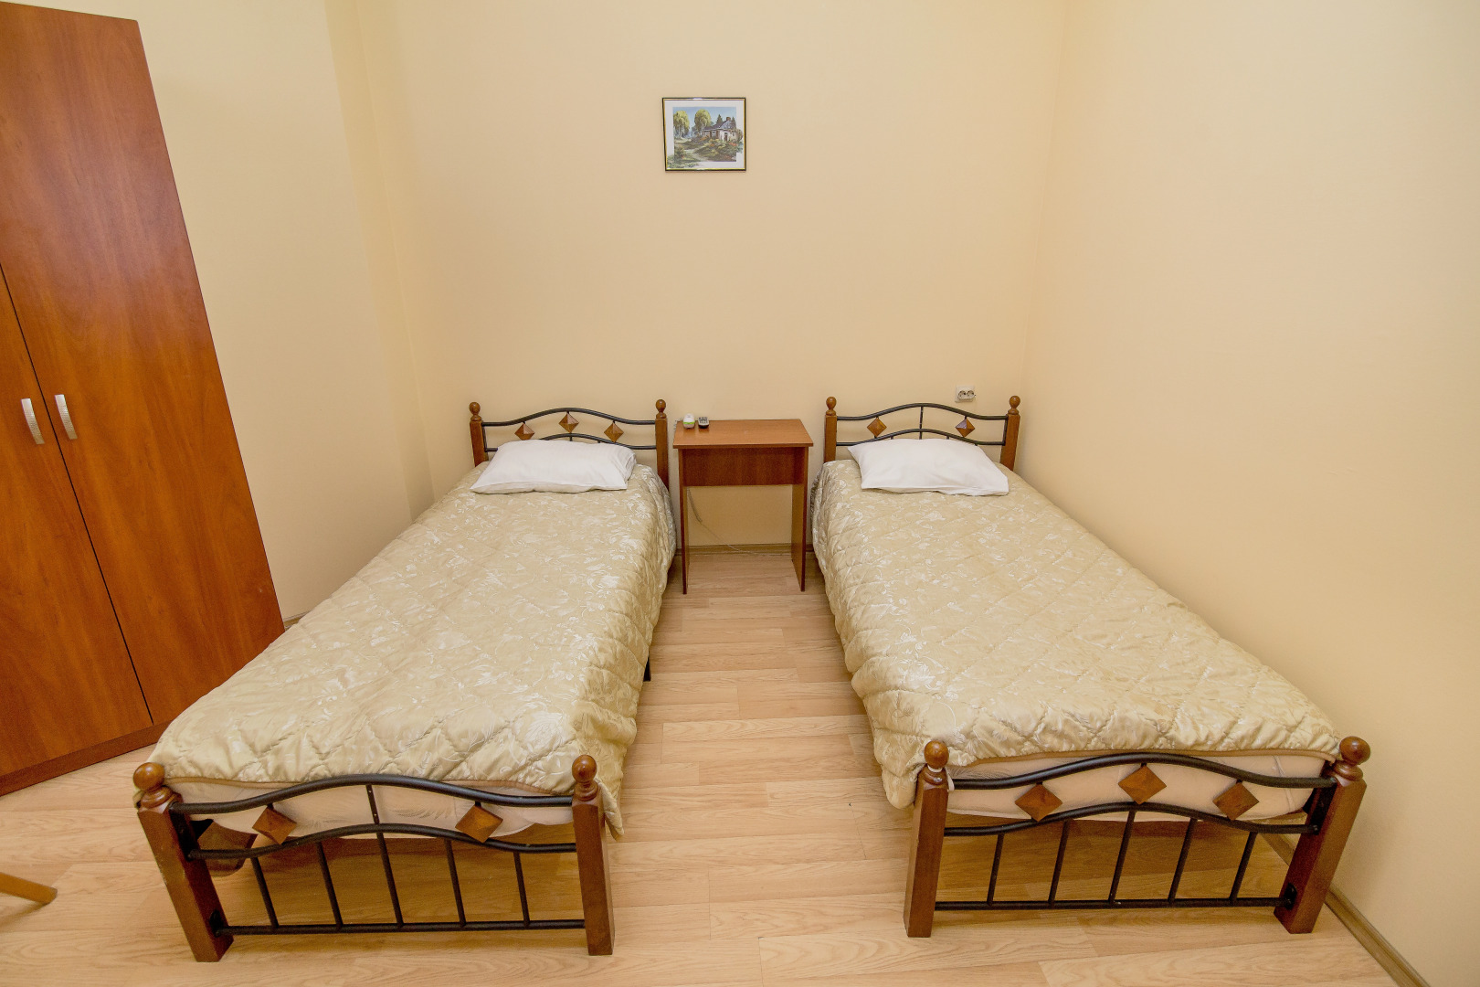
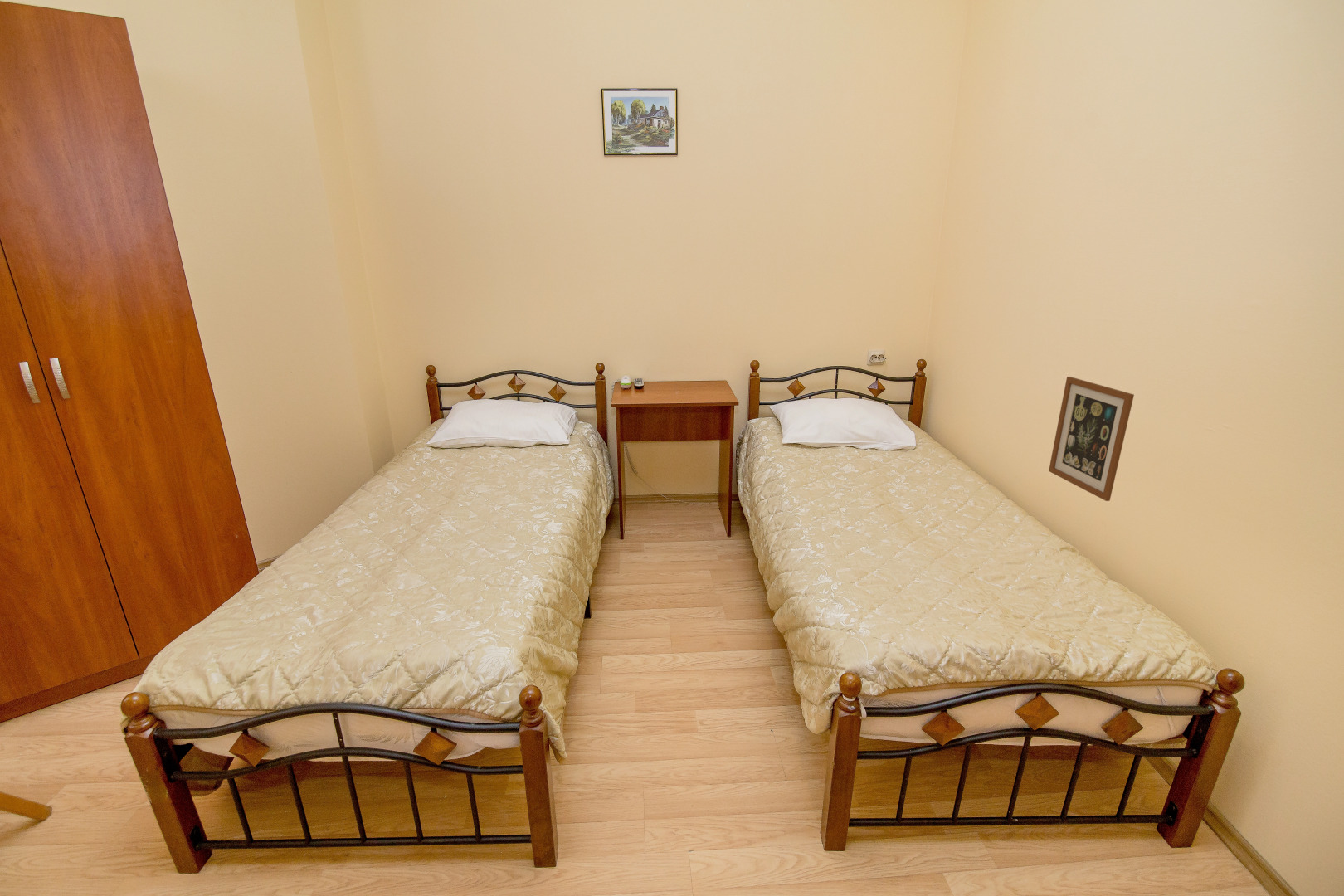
+ wall art (1087, 436)
